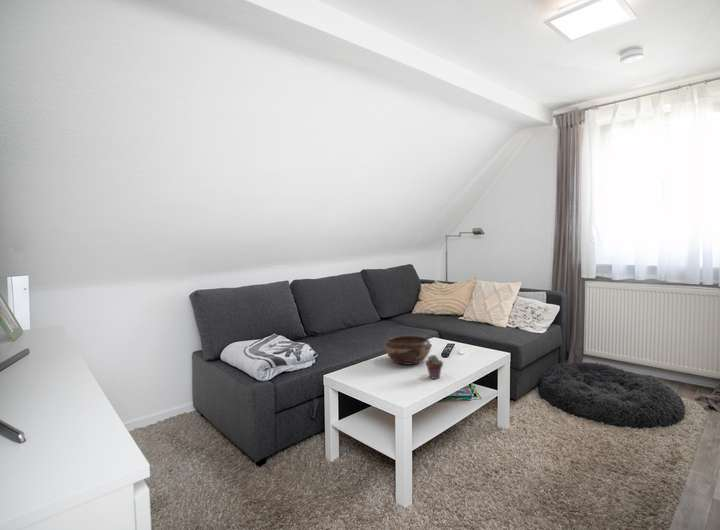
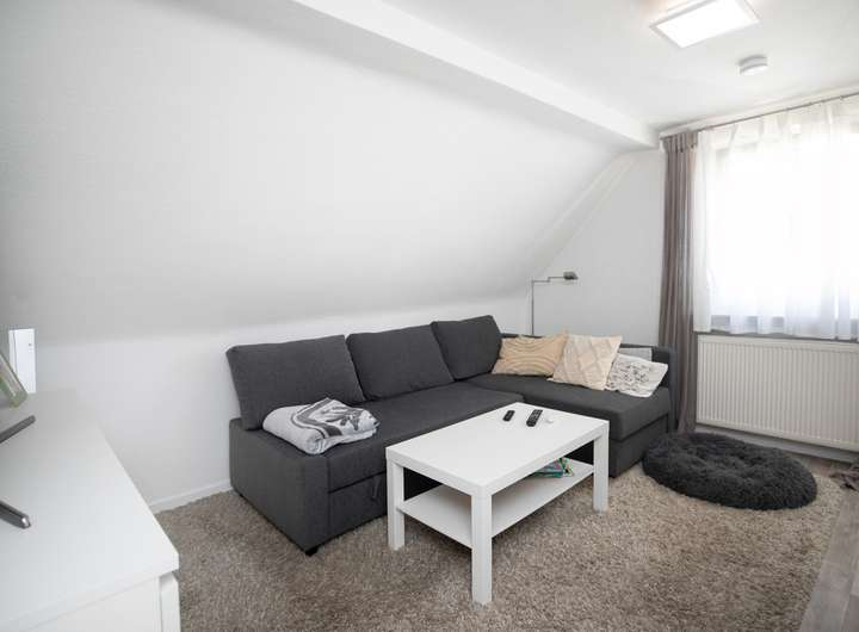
- potted succulent (434, 365)
- decorative bowl (407, 350)
